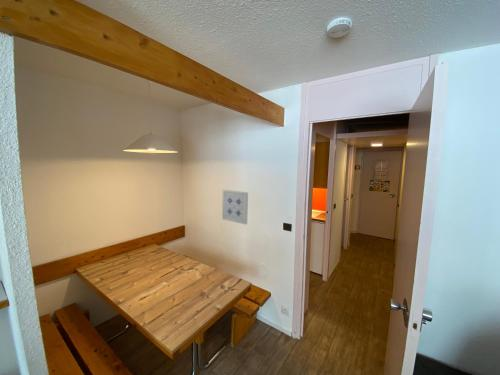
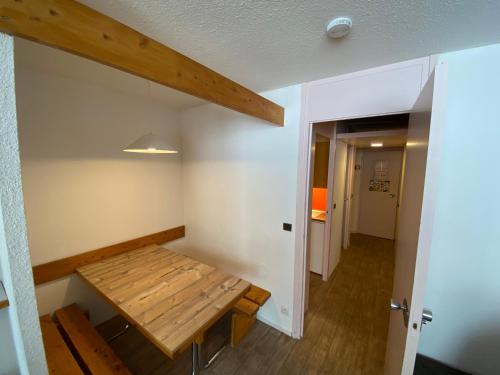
- wall art (234, 206)
